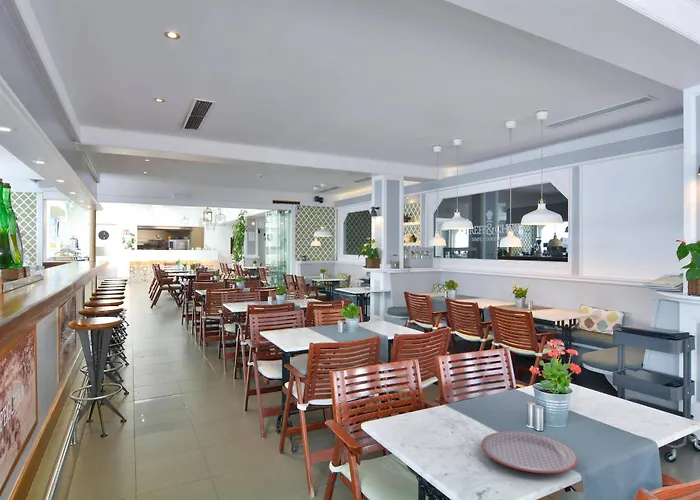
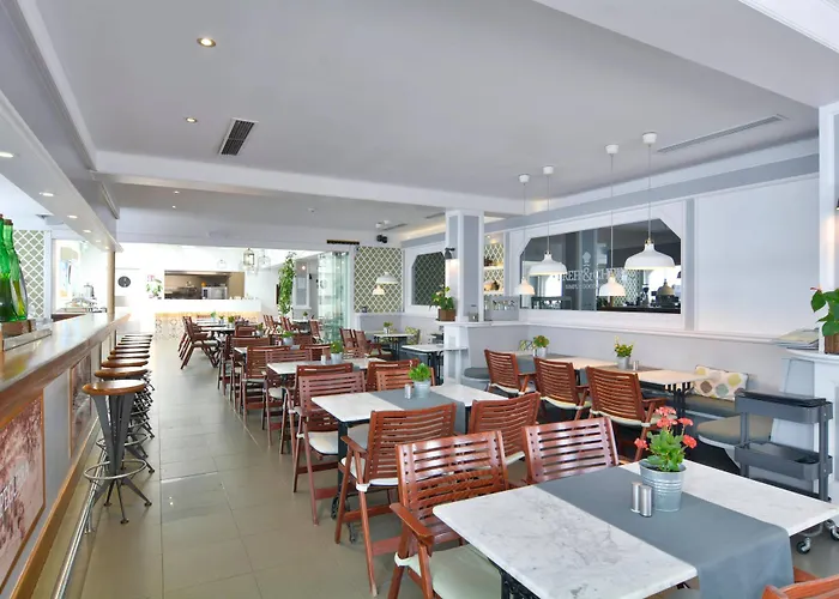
- plate (527, 453)
